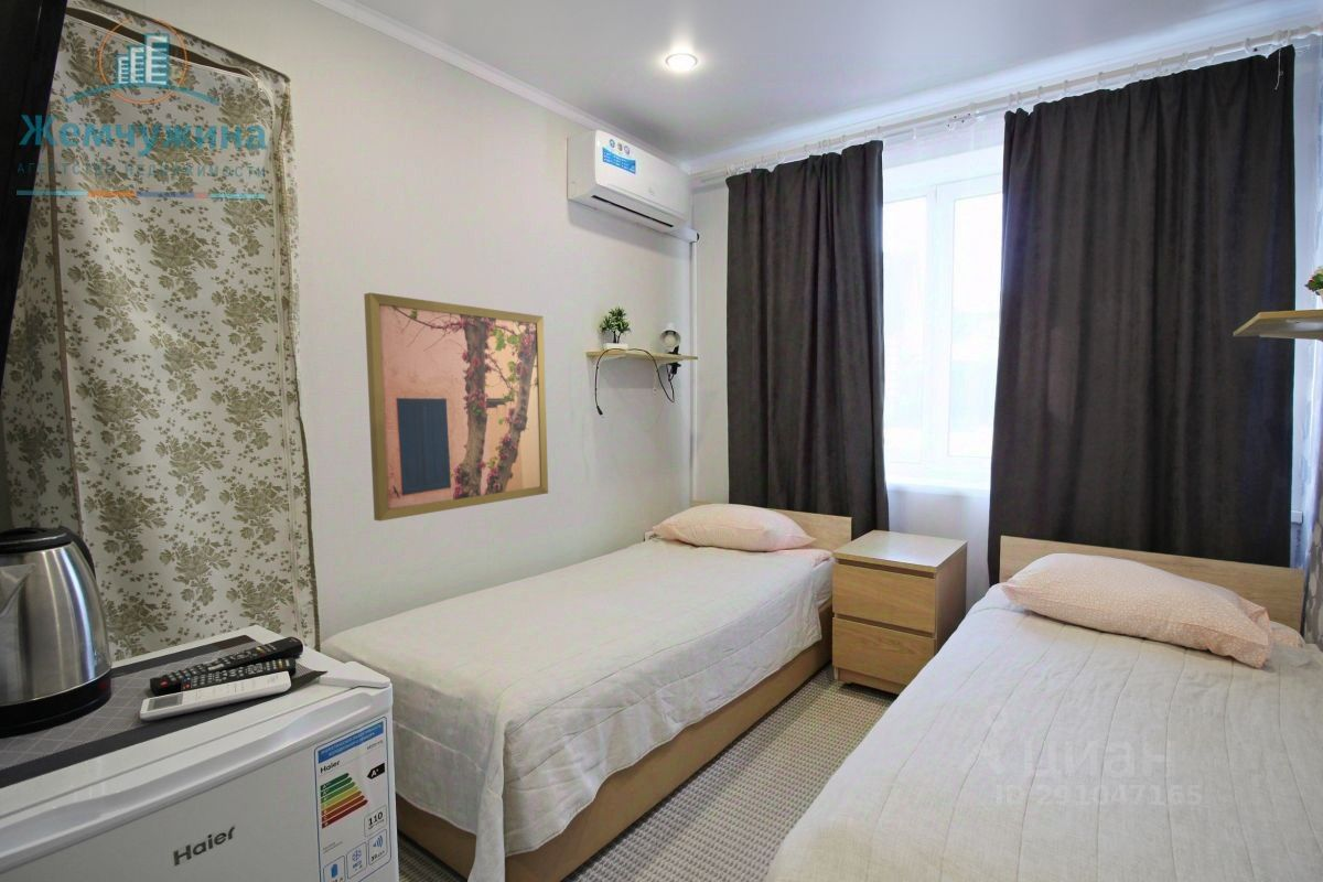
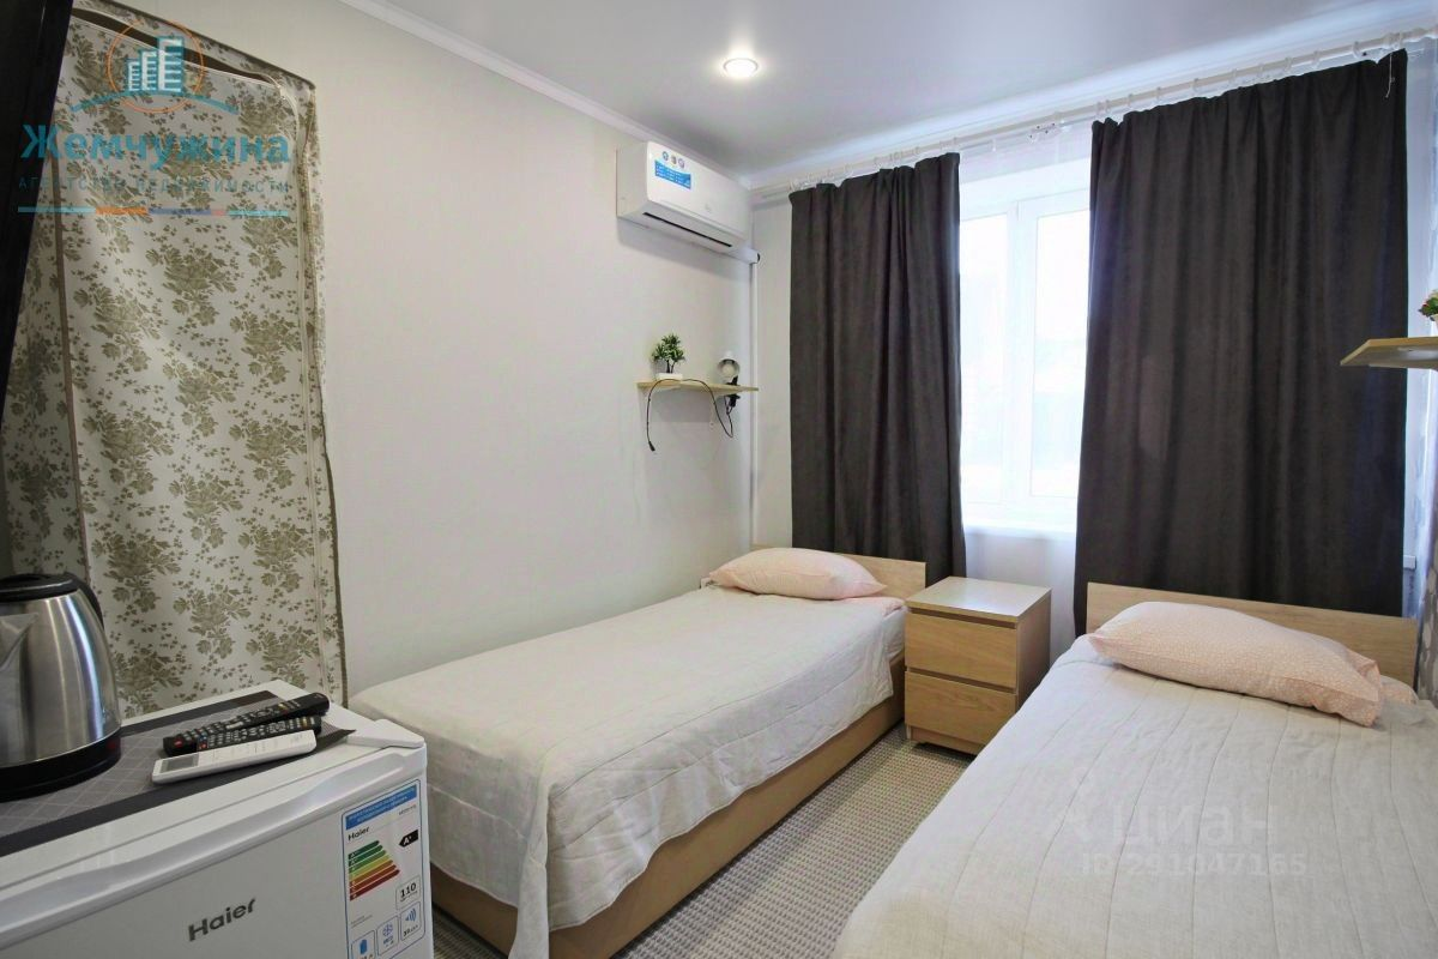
- wall art (467, 406)
